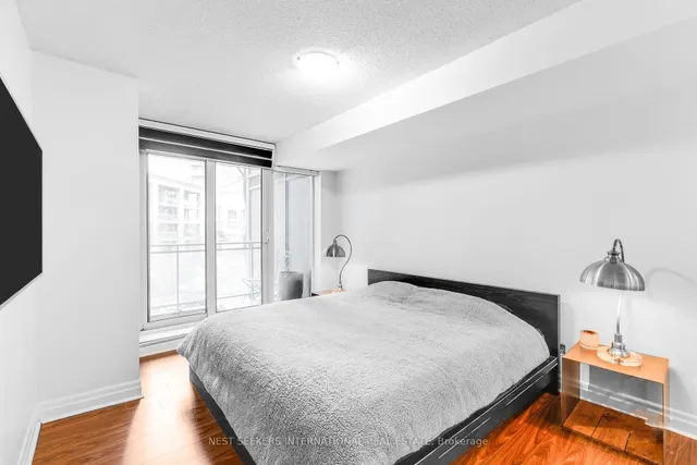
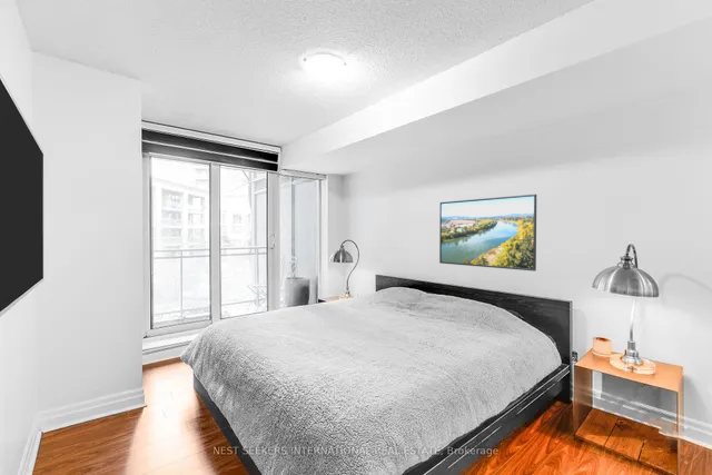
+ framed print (482, 232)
